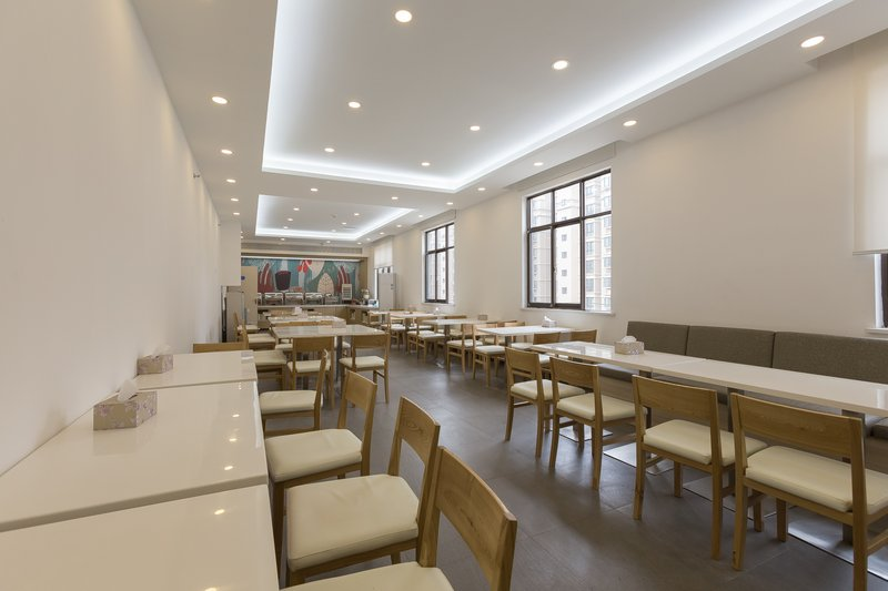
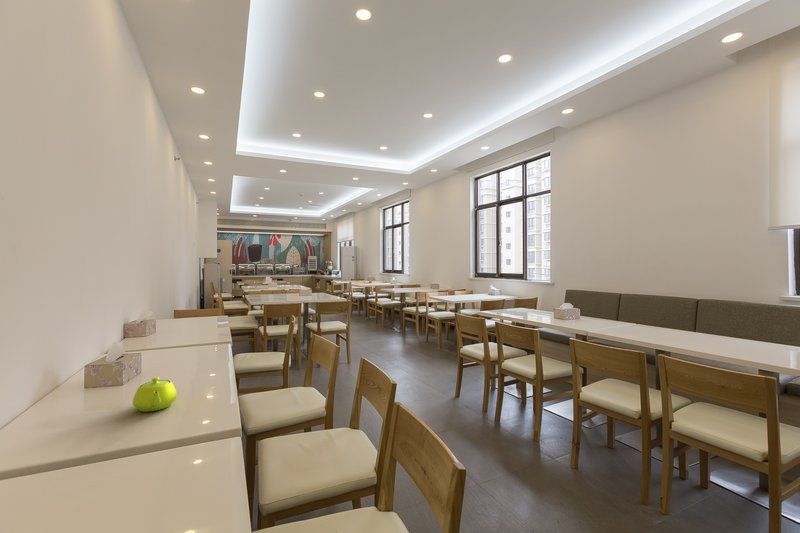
+ teapot (155, 393)
